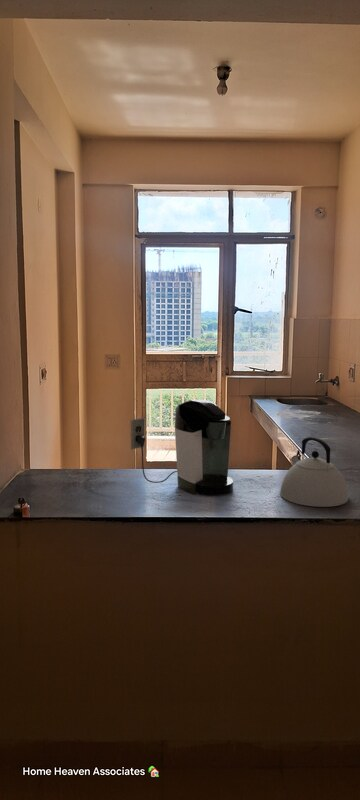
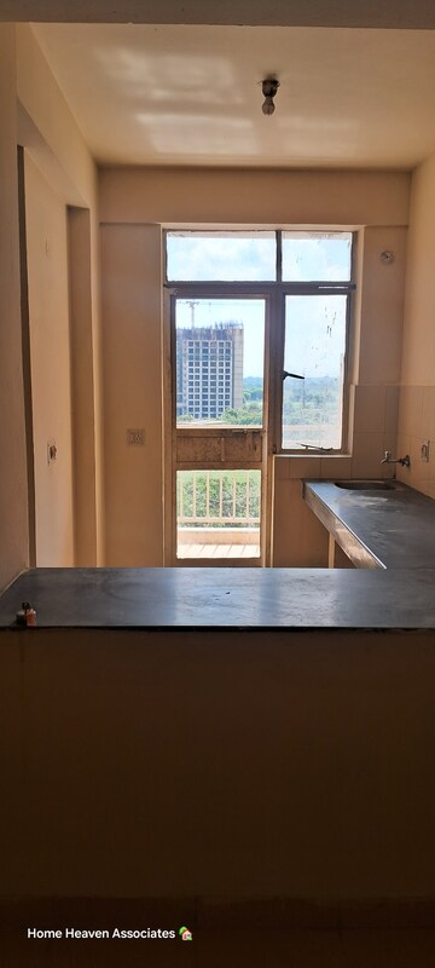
- kettle (313, 466)
- coffee maker (190, 446)
